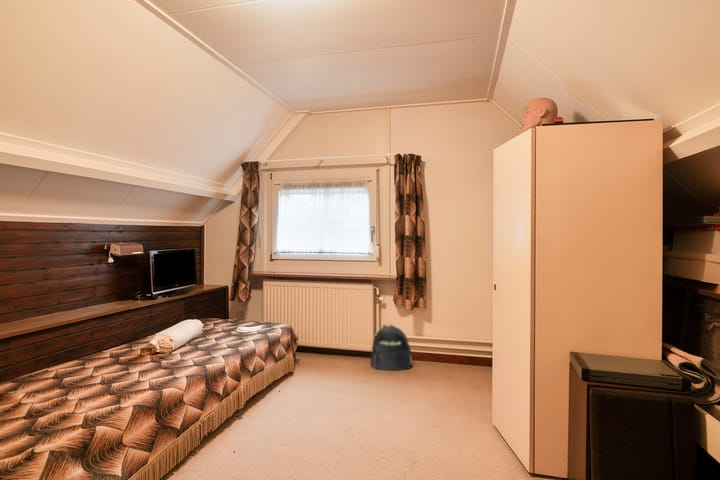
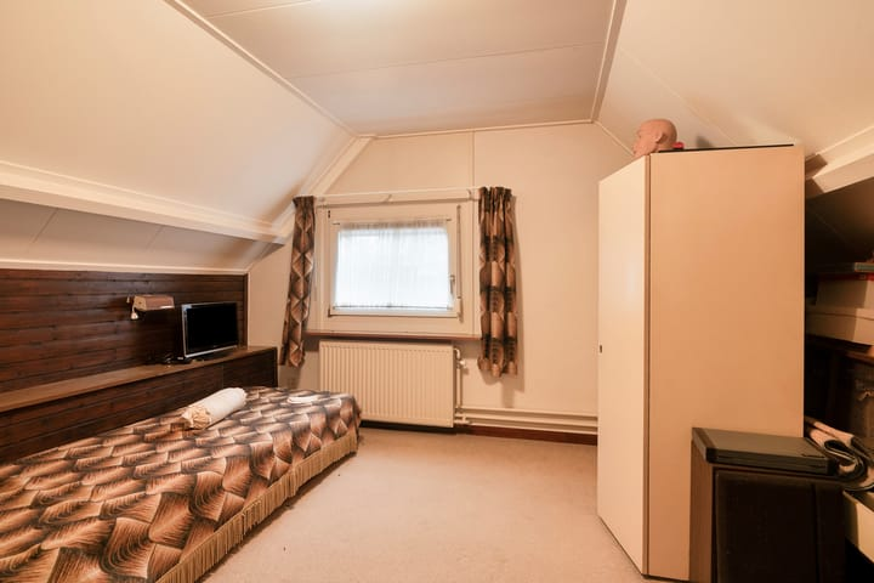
- backpack (391, 345)
